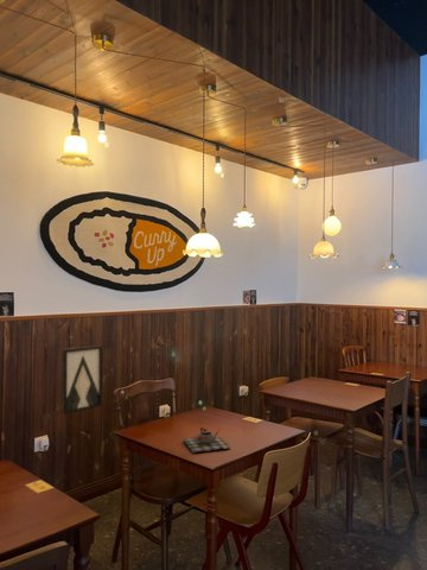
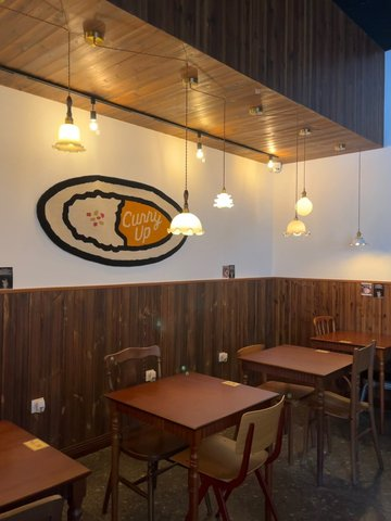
- teapot (205, 437)
- wall art (82, 378)
